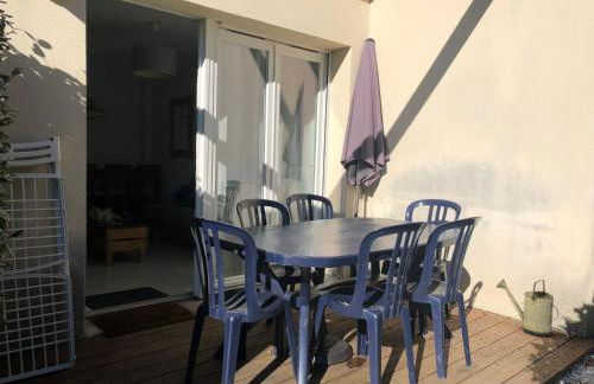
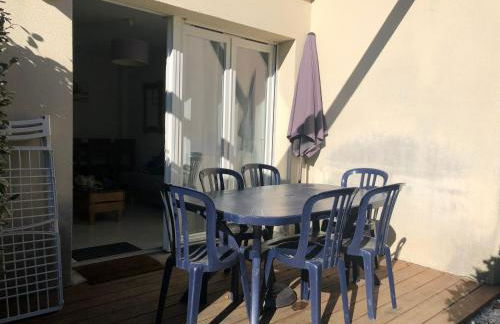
- watering can (525, 303)
